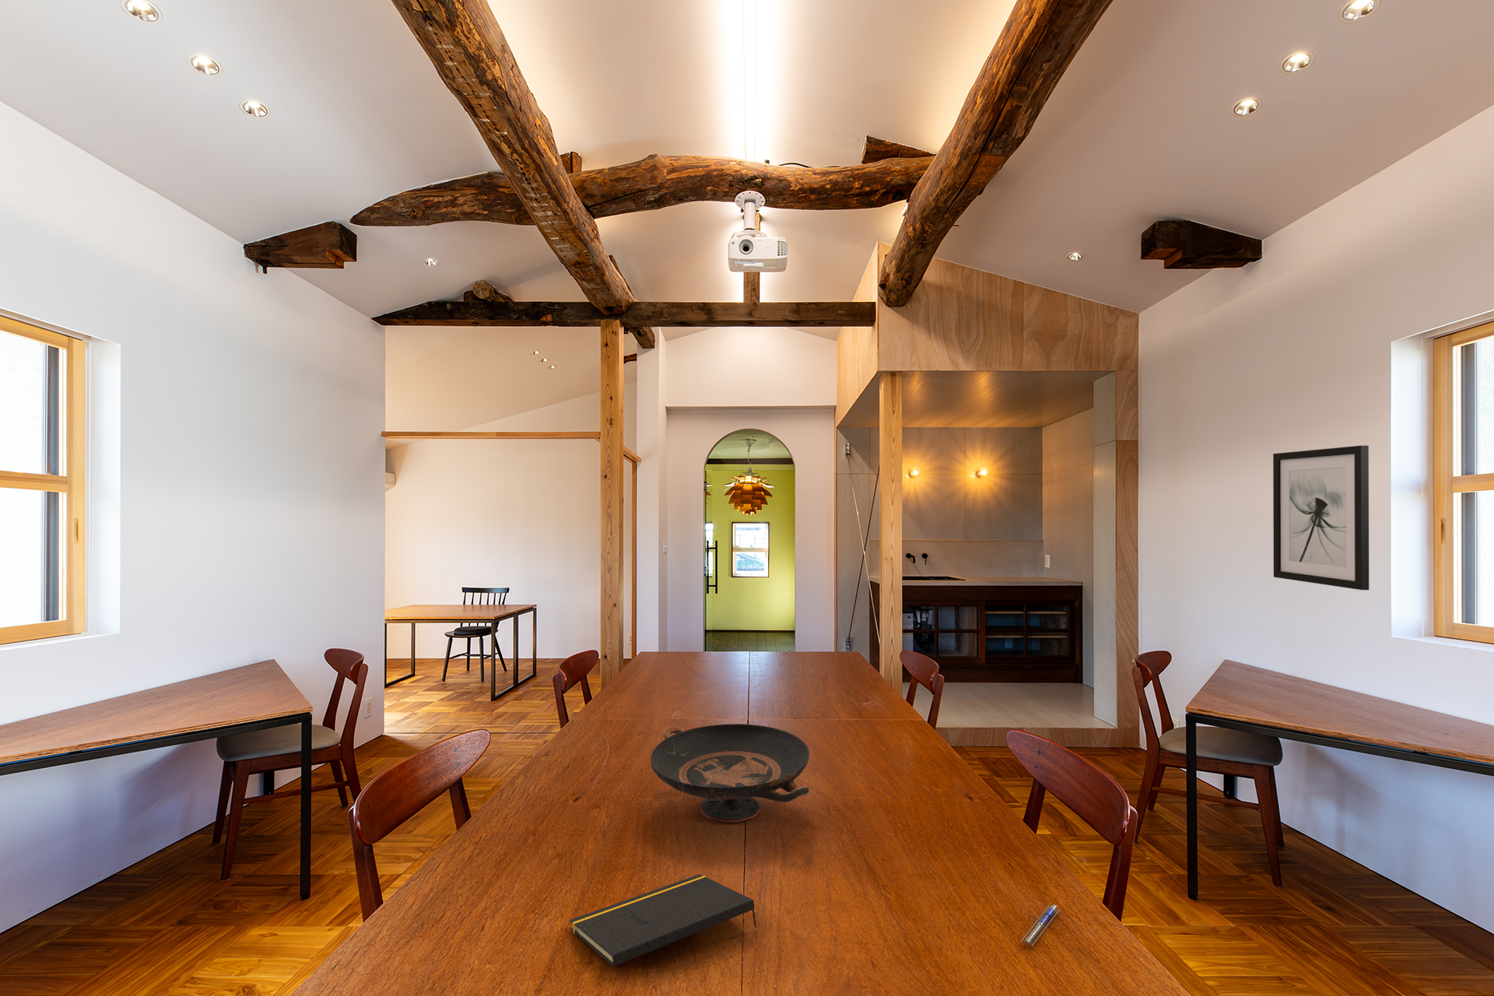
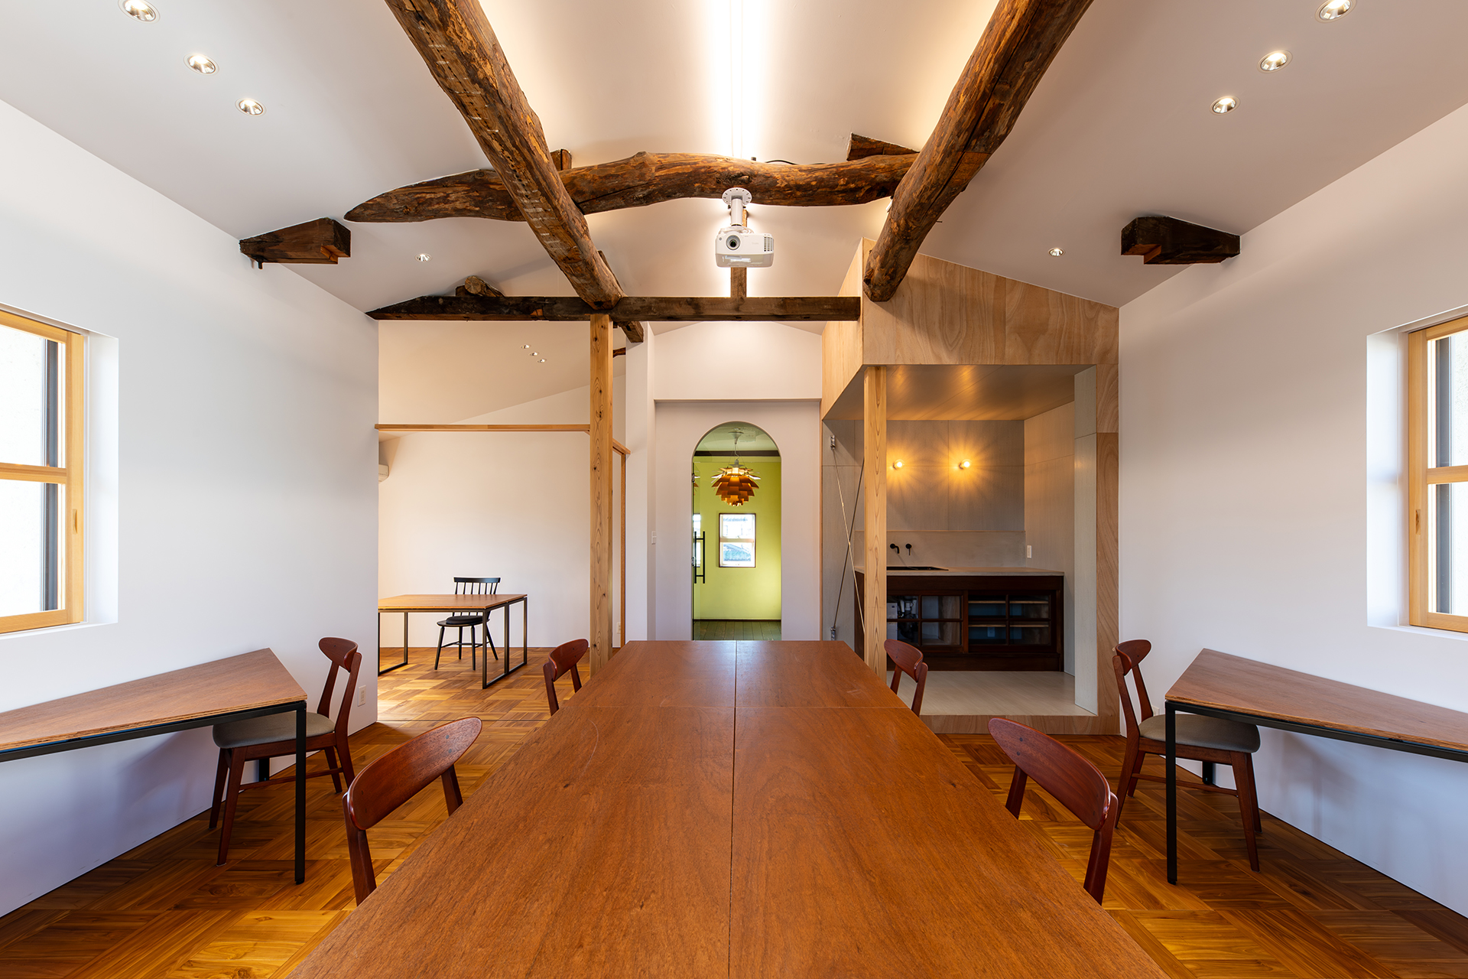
- decorative bowl (729, 779)
- notepad (661, 914)
- wall art (1316, 516)
- pen (1040, 924)
